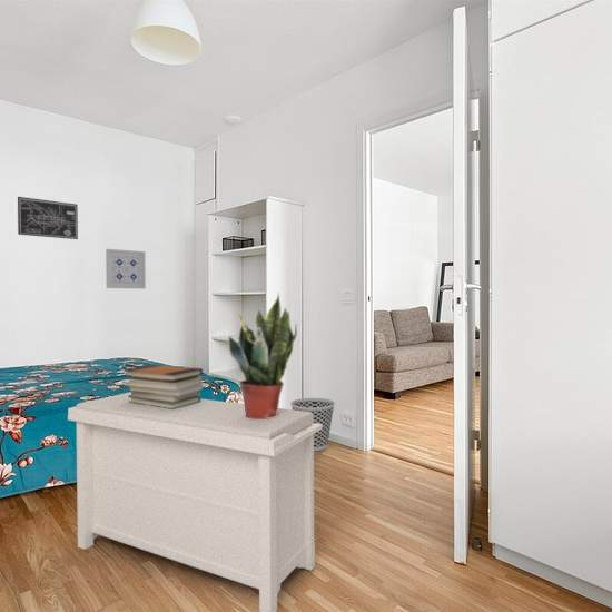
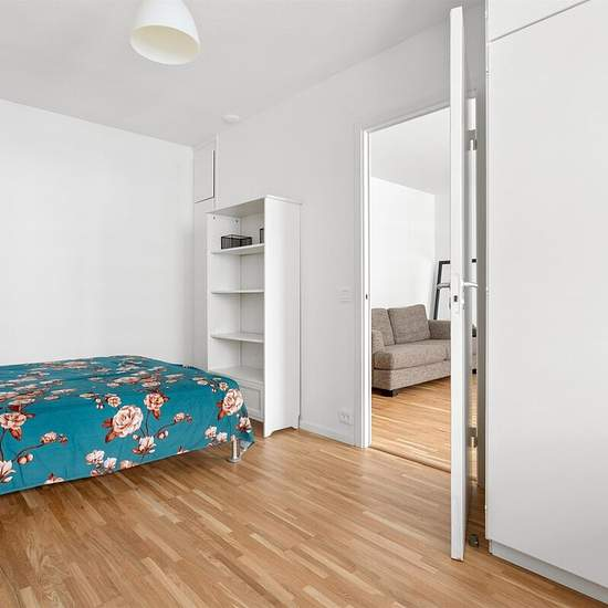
- potted plant (255, 353)
- book stack (164, 385)
- bench (189, 482)
- wall art (48, 218)
- wastebasket (313, 422)
- wall art (126, 269)
